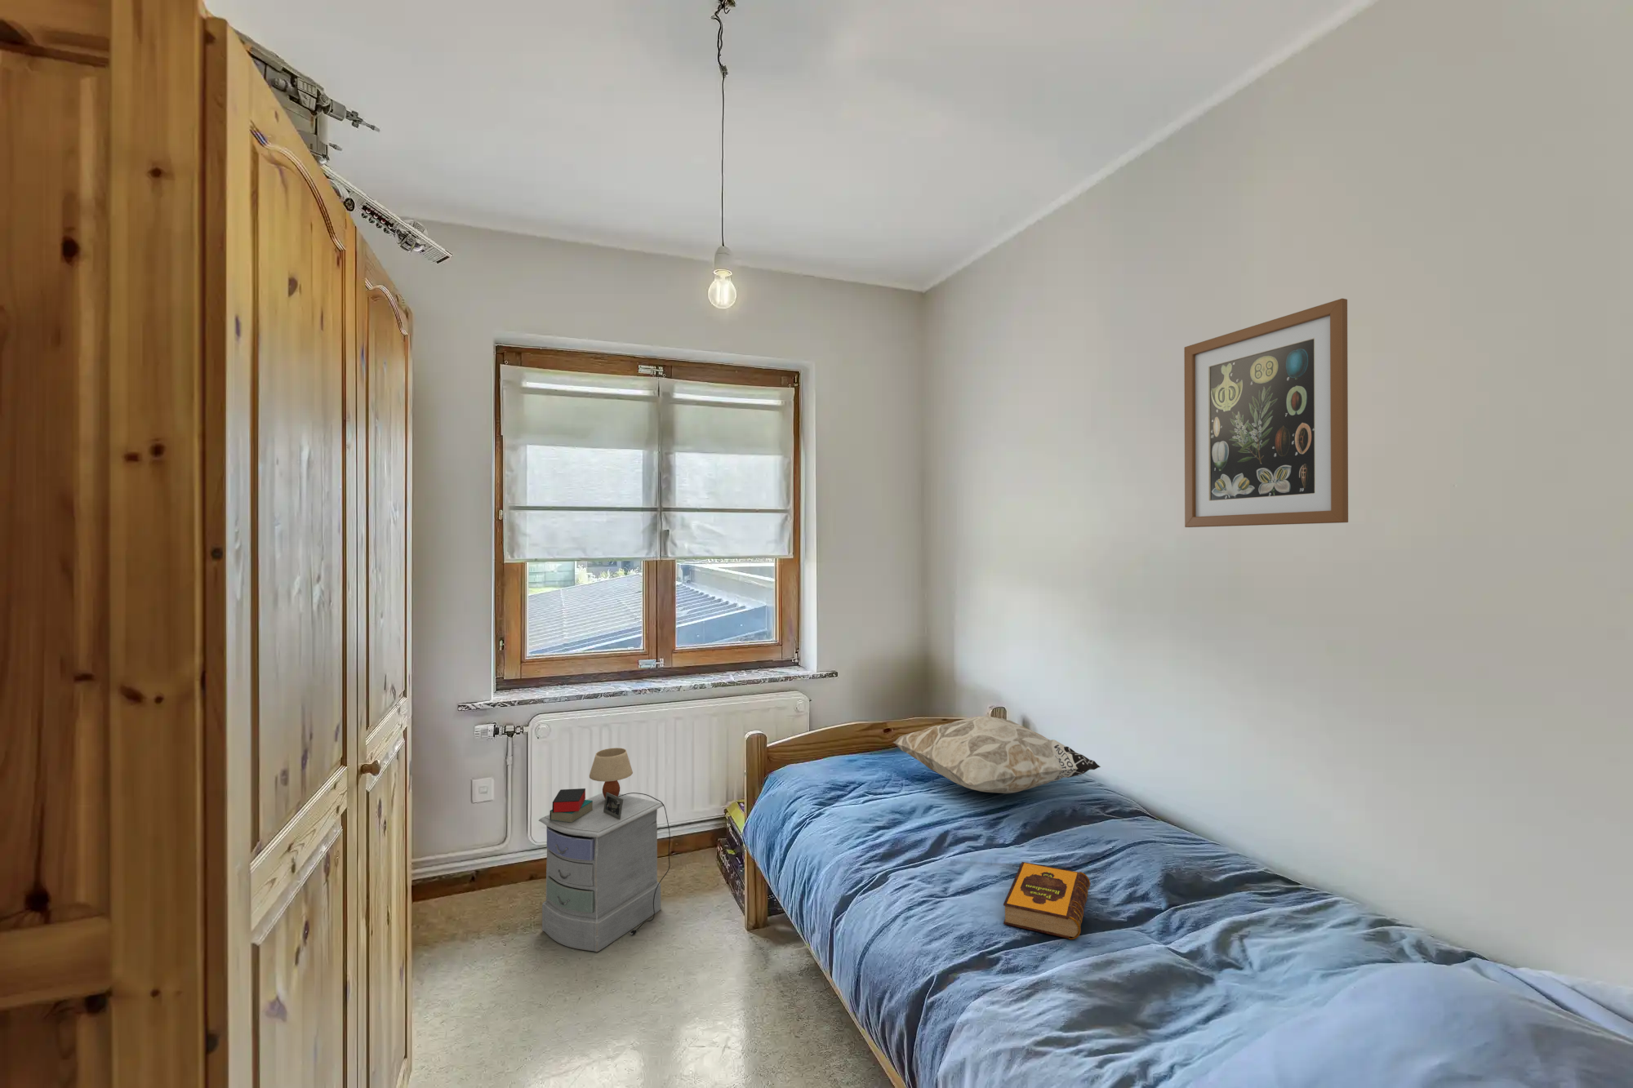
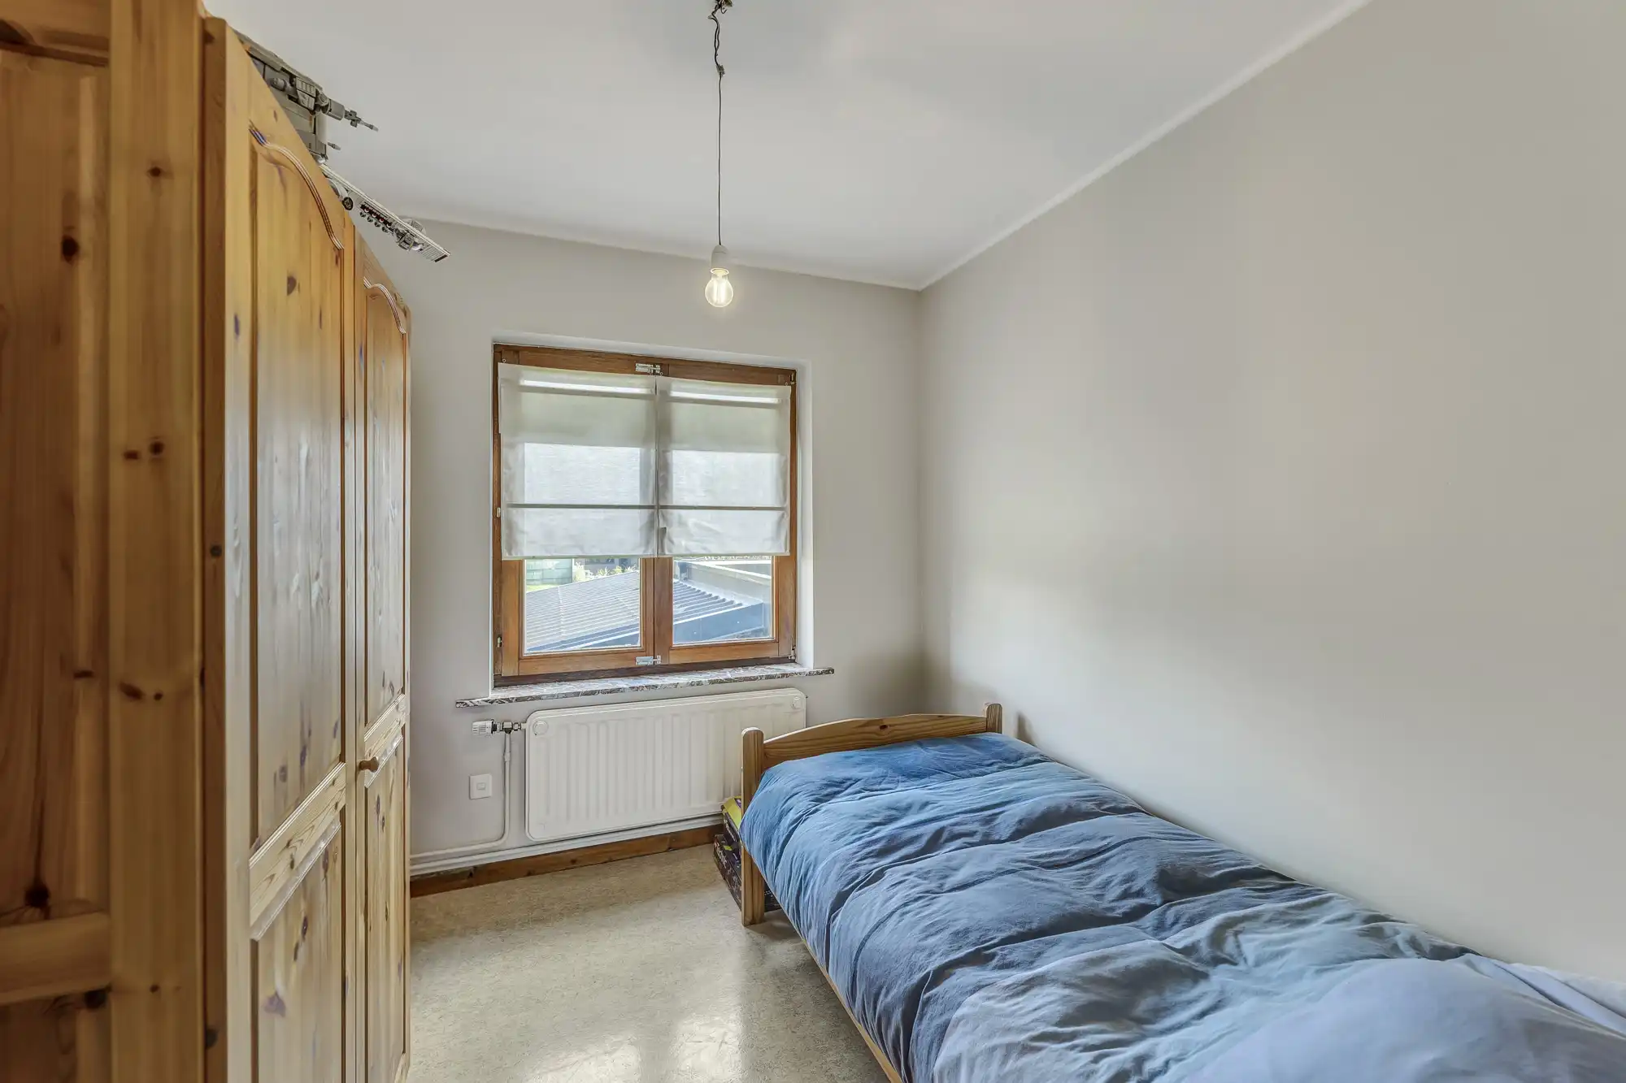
- wall art (1258, 425)
- decorative pillow (991, 753)
- nightstand (605, 840)
- hardback book (1048, 897)
